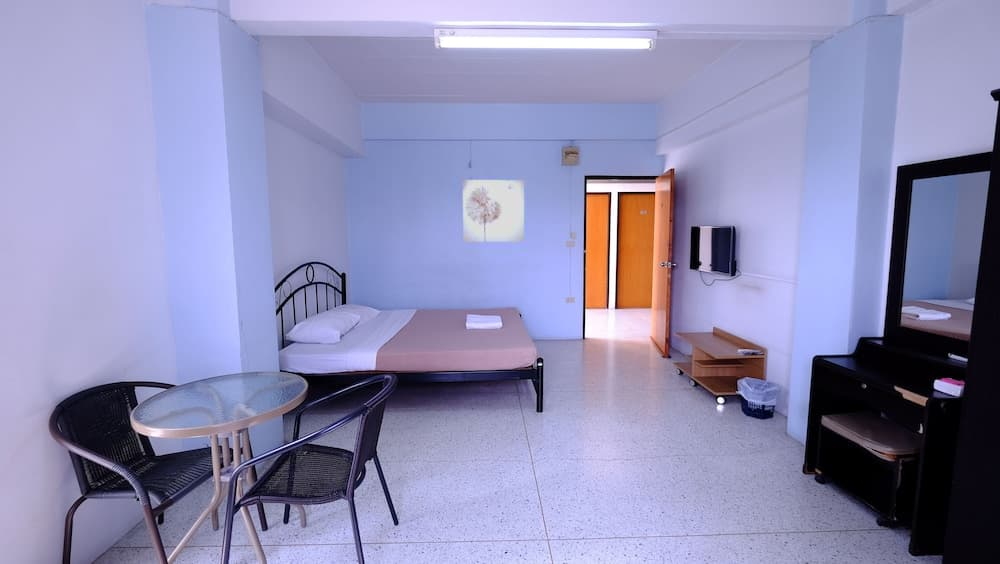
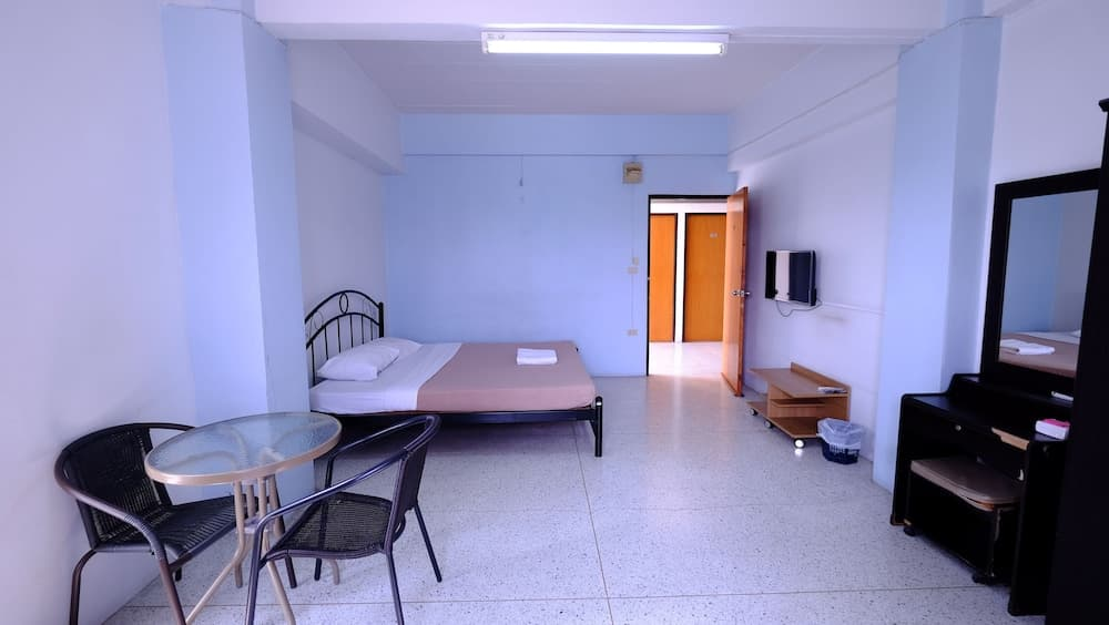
- wall art (493, 211)
